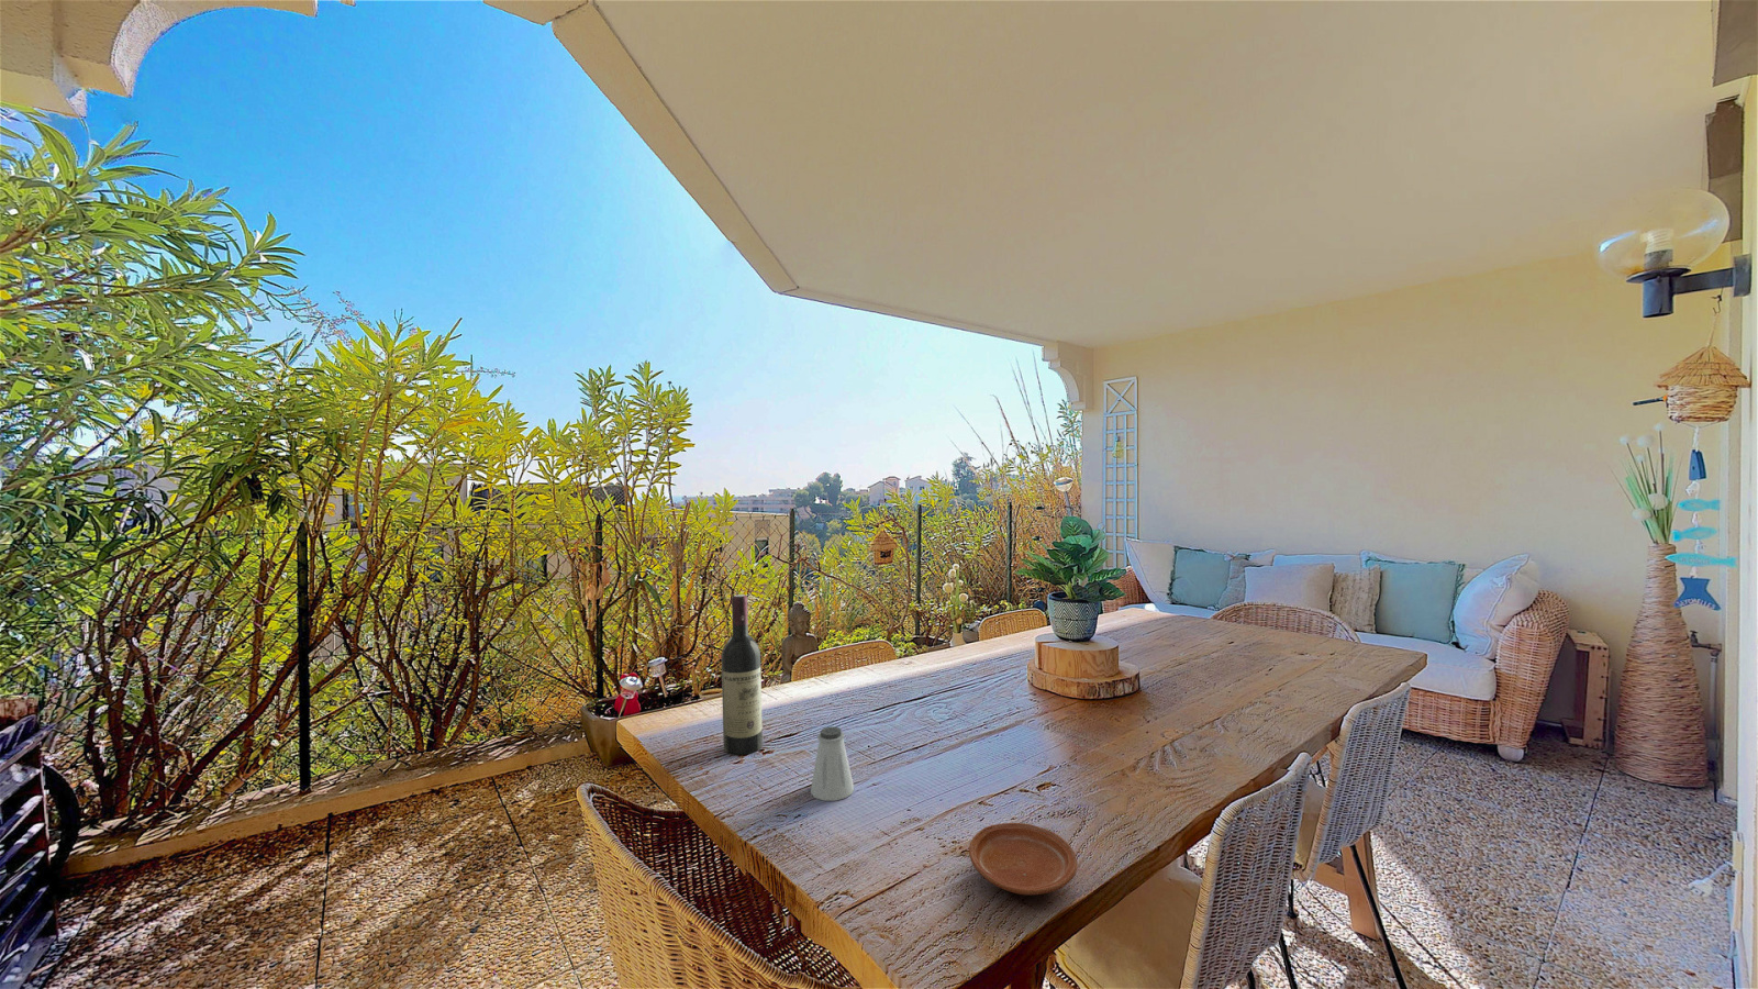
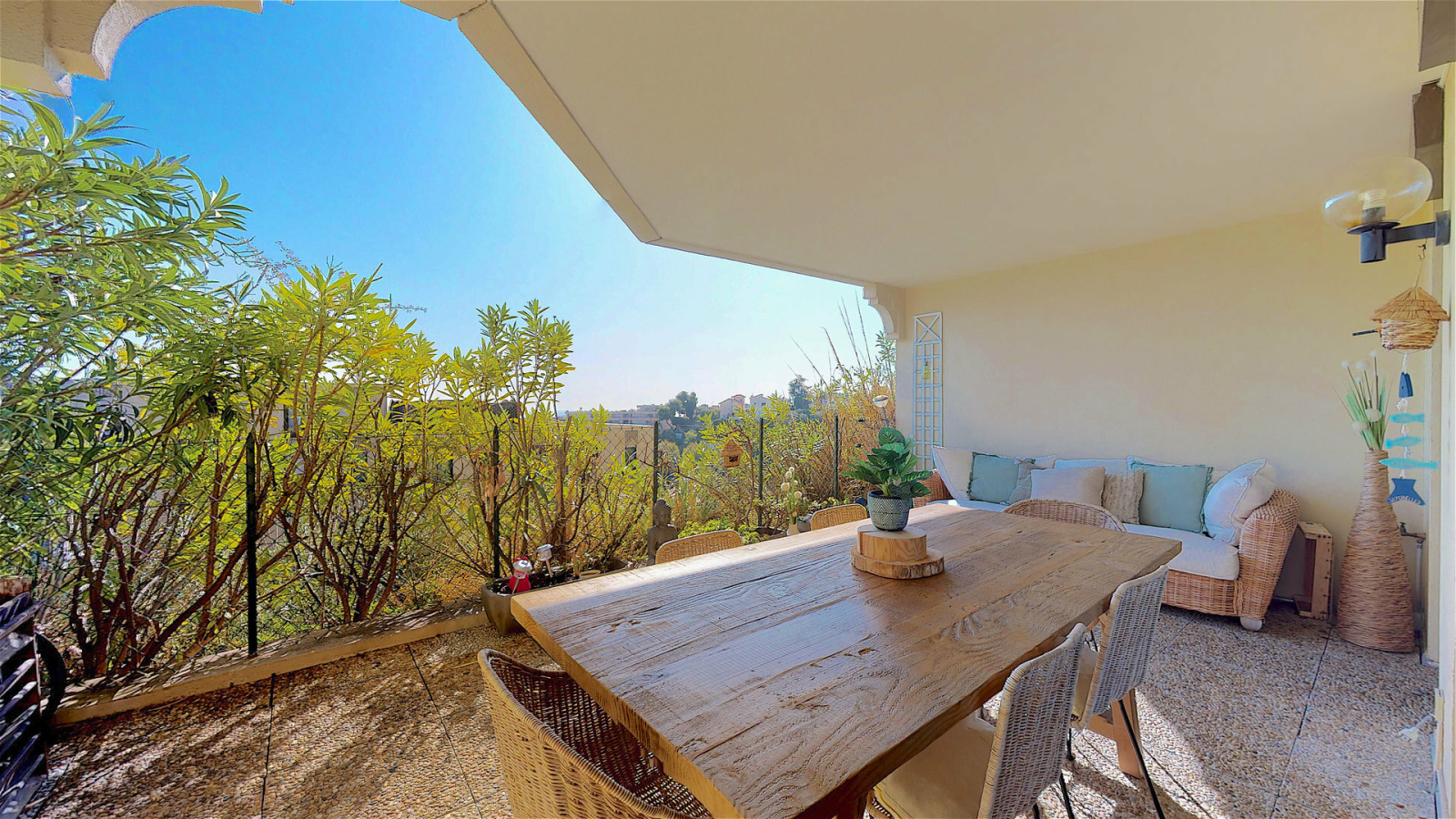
- saltshaker (831, 760)
- wine bottle (740, 671)
- plate (1021, 863)
